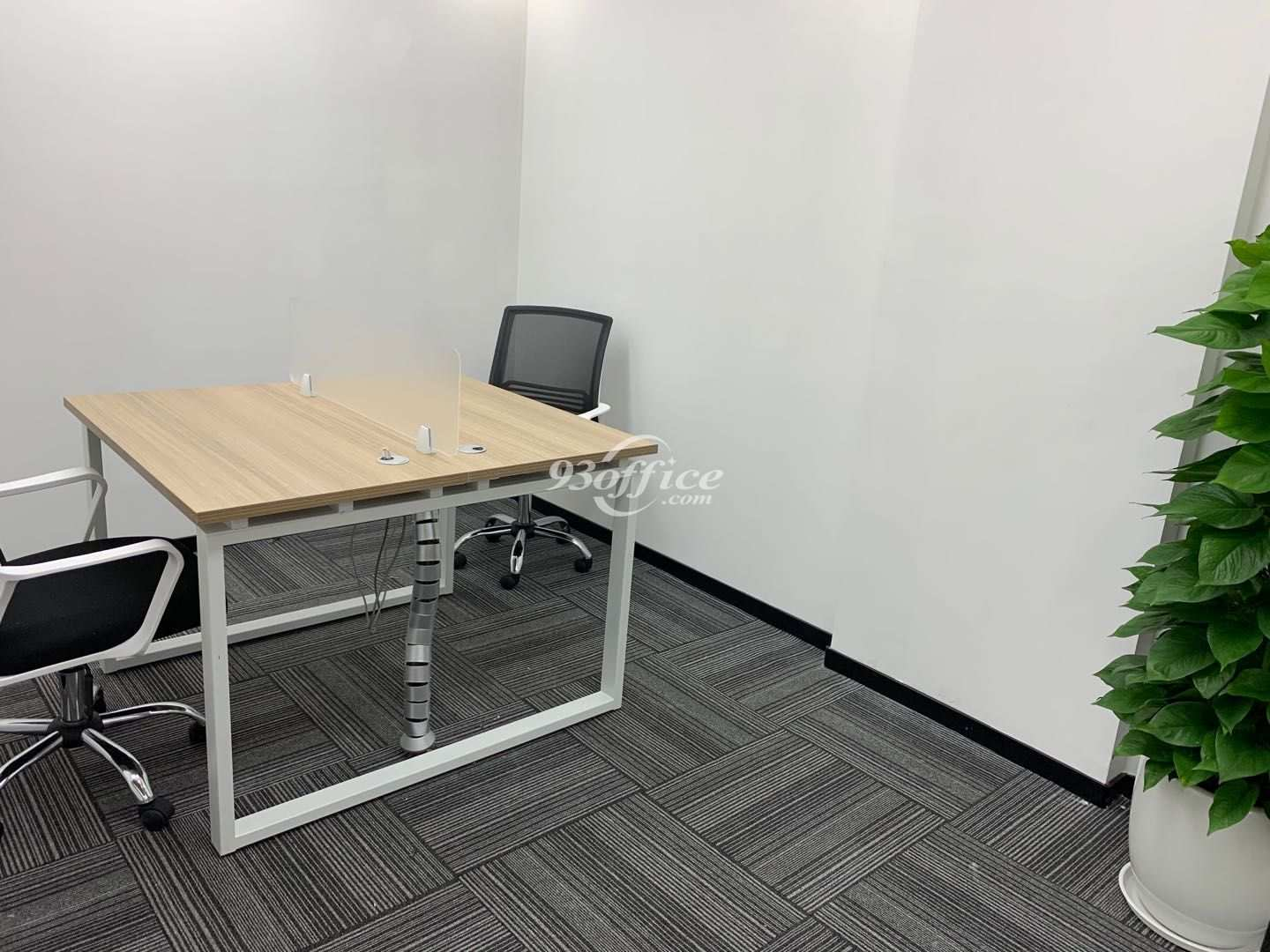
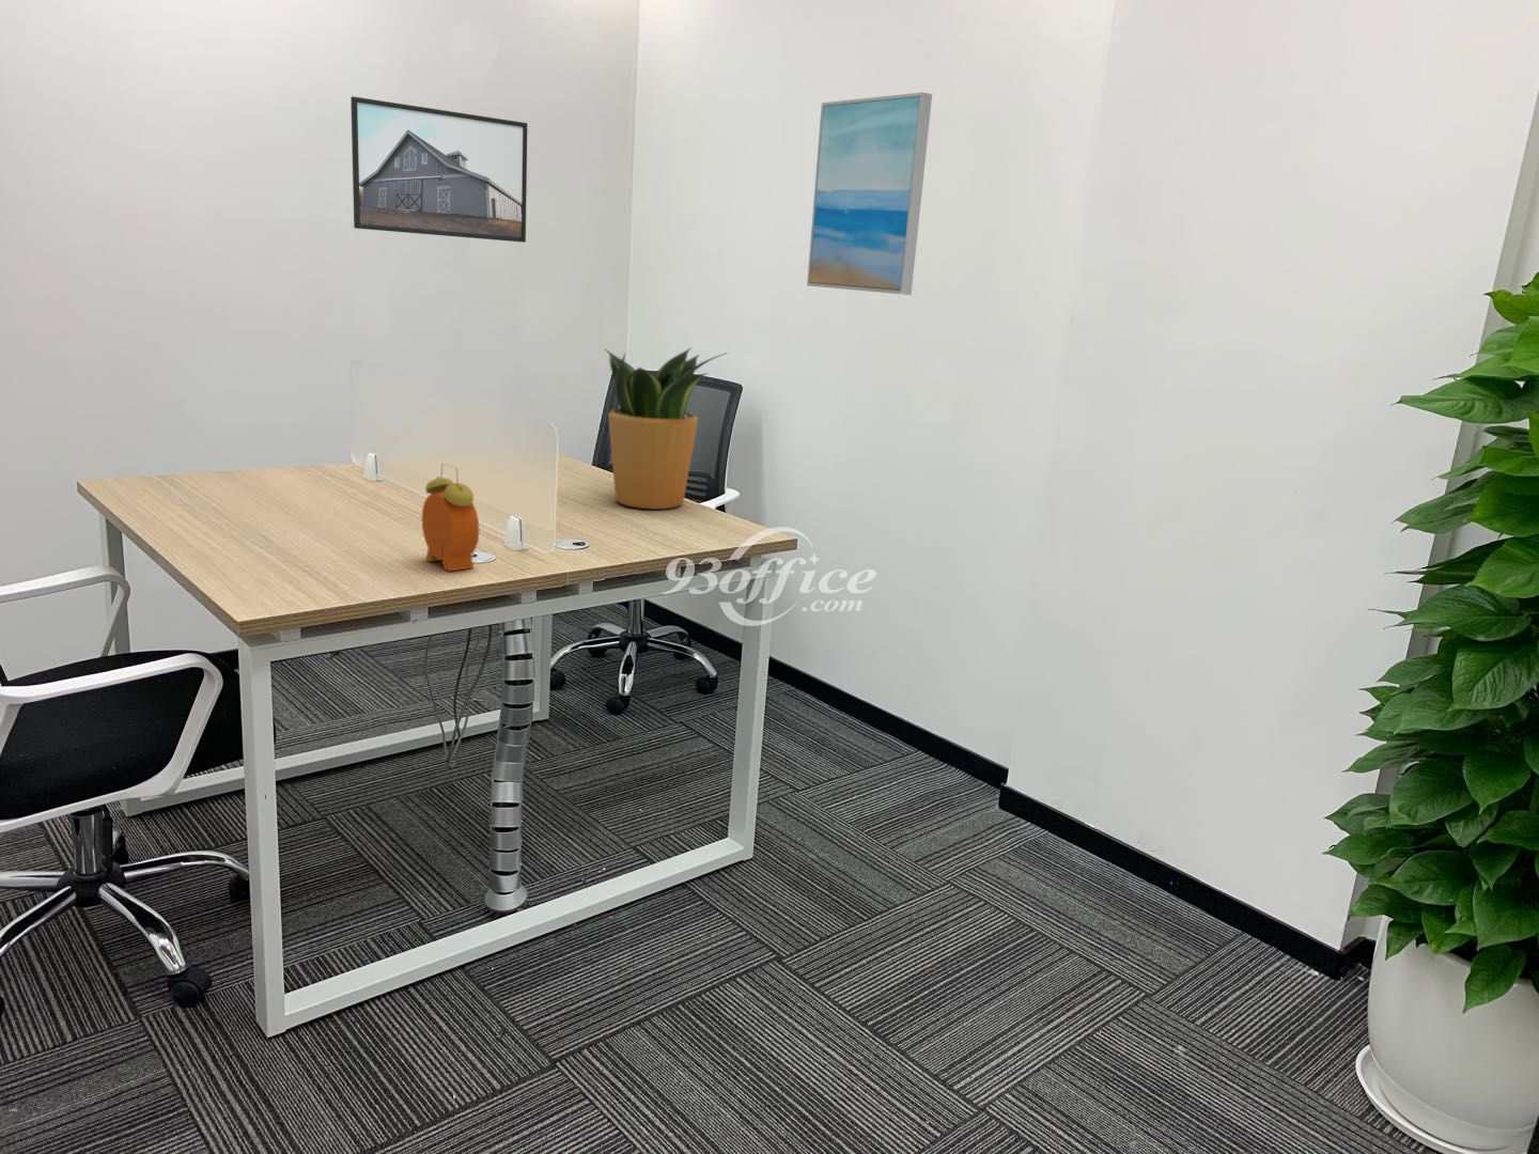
+ alarm clock (450, 515)
+ wall art (864, 195)
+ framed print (442, 173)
+ potted plant (656, 424)
